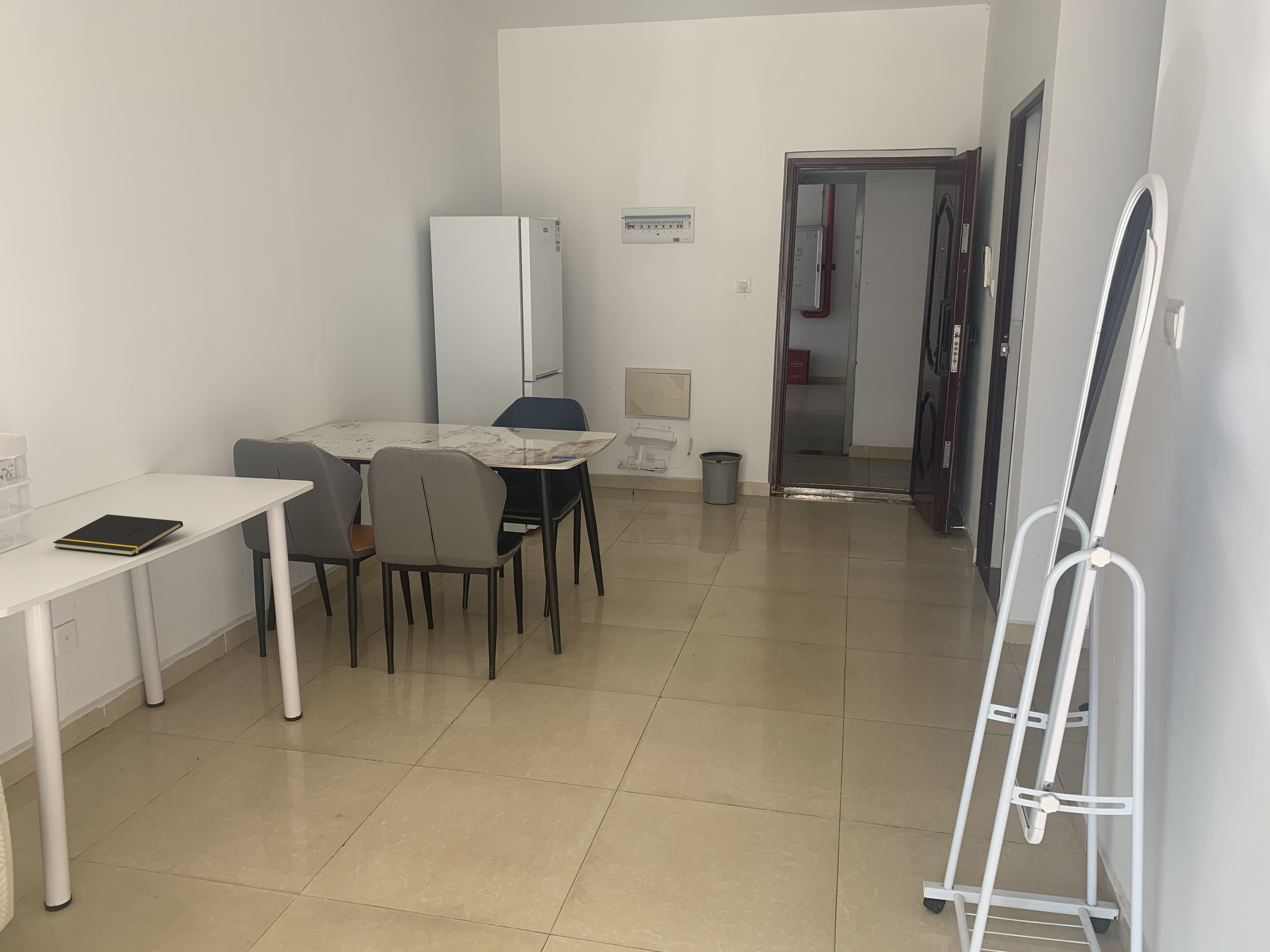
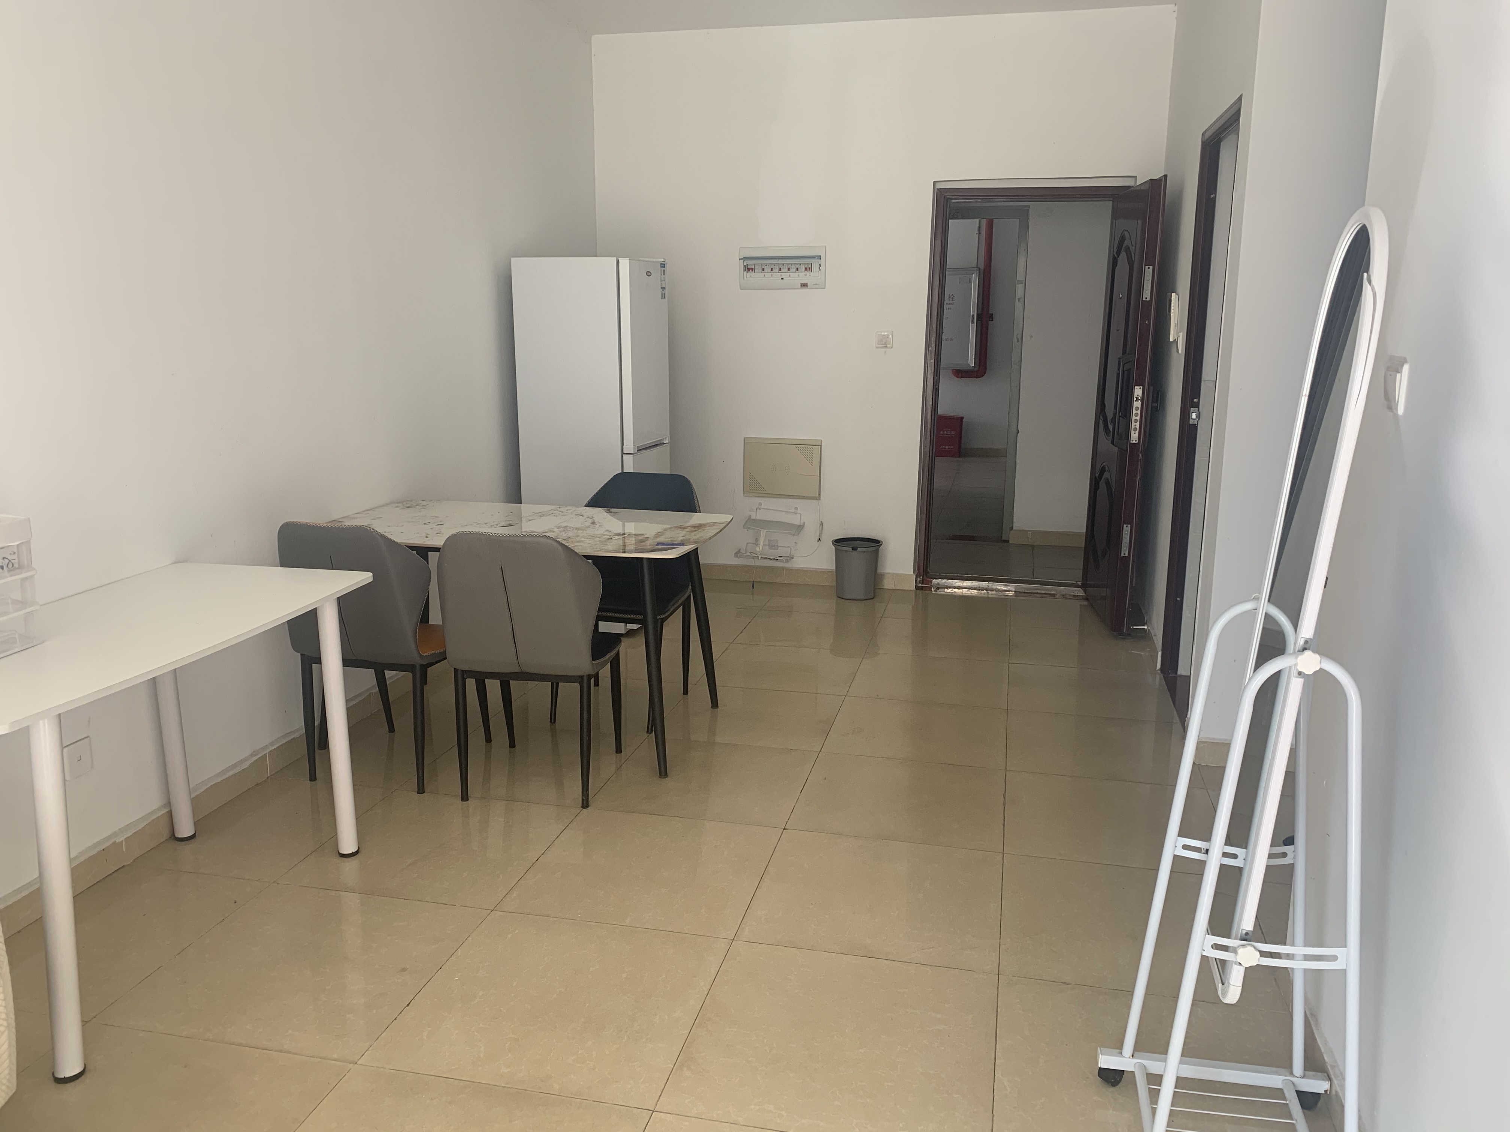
- notepad (119, 534)
